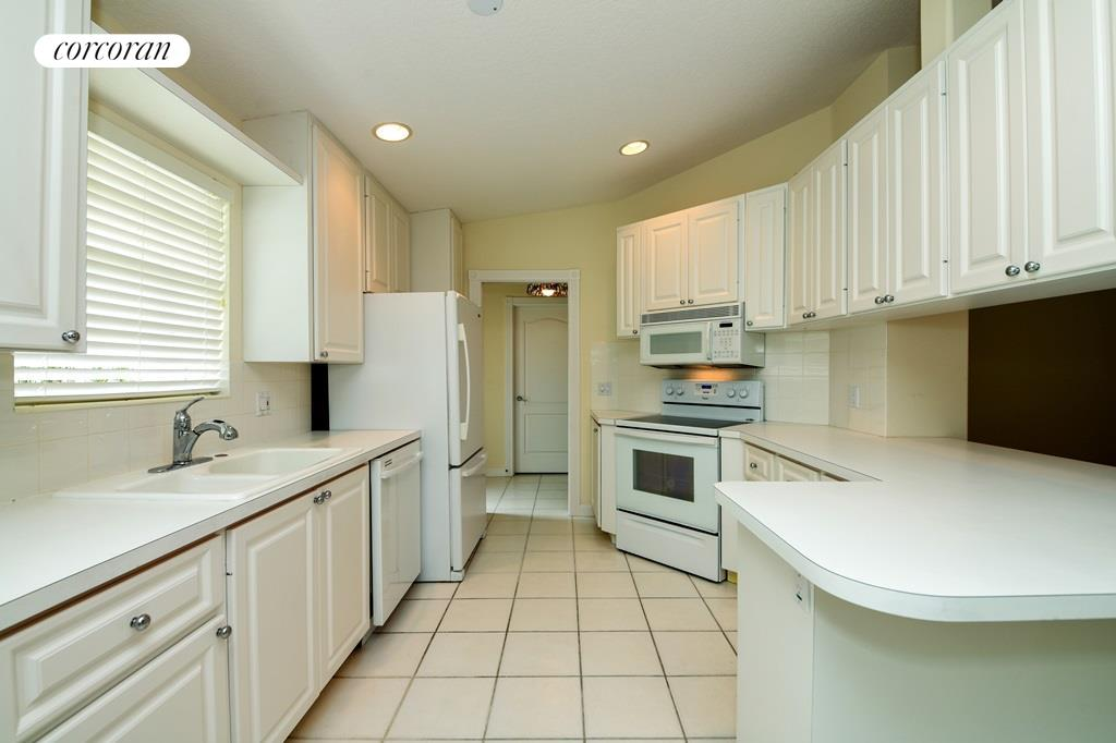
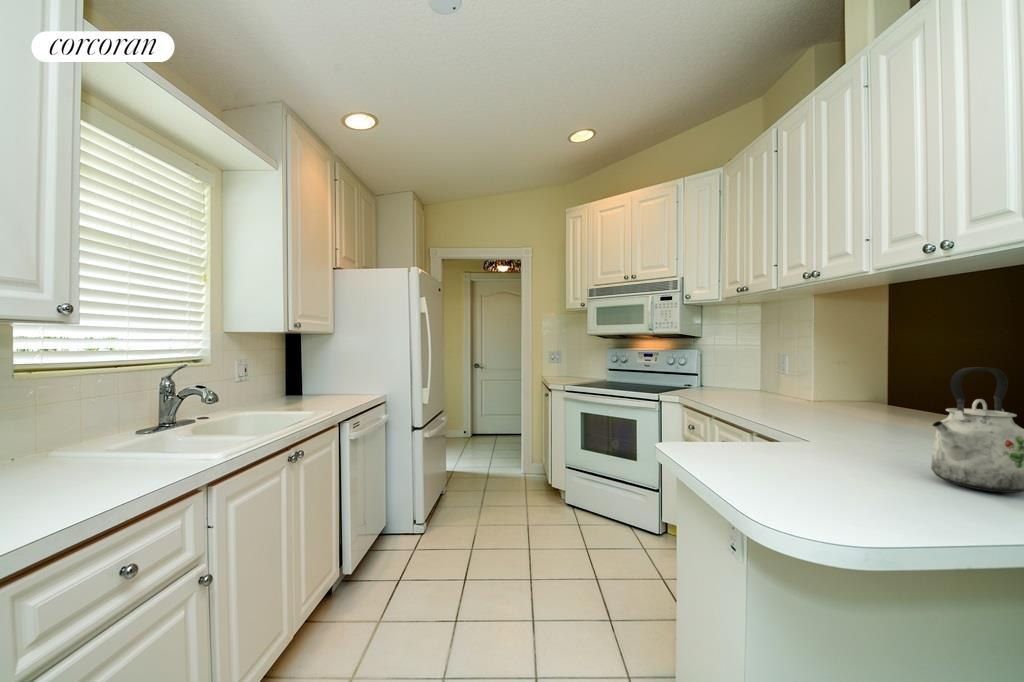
+ kettle (970, 427)
